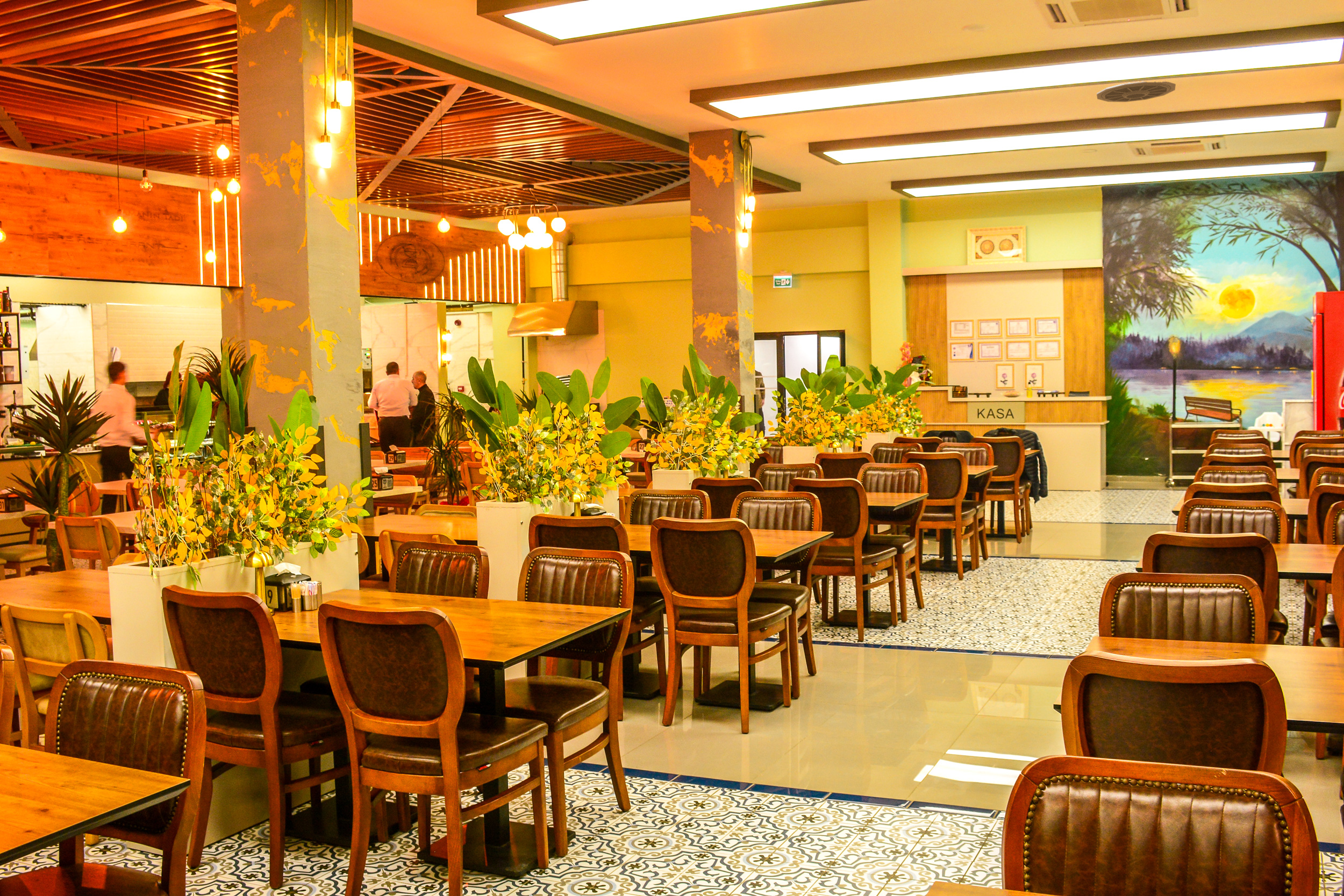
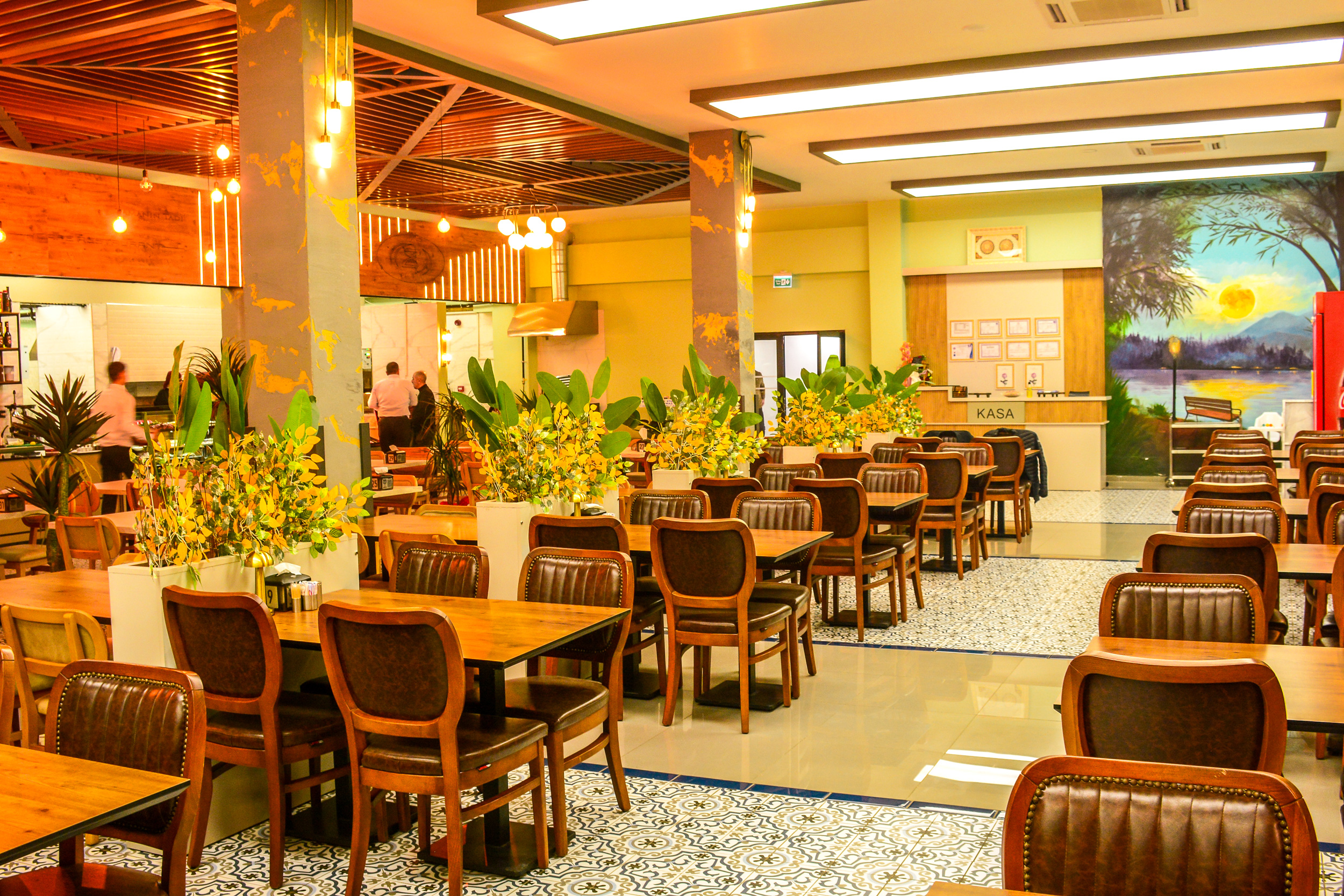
- ceiling vent (1135, 93)
